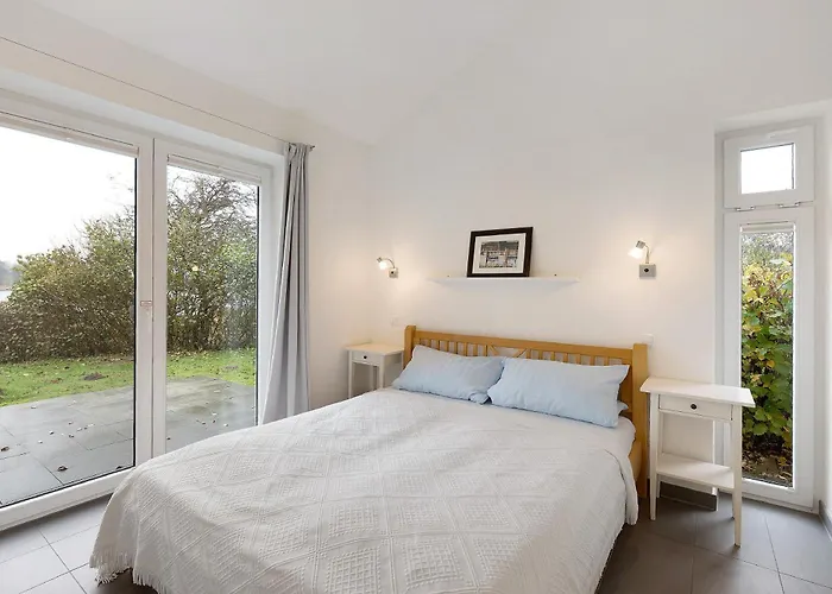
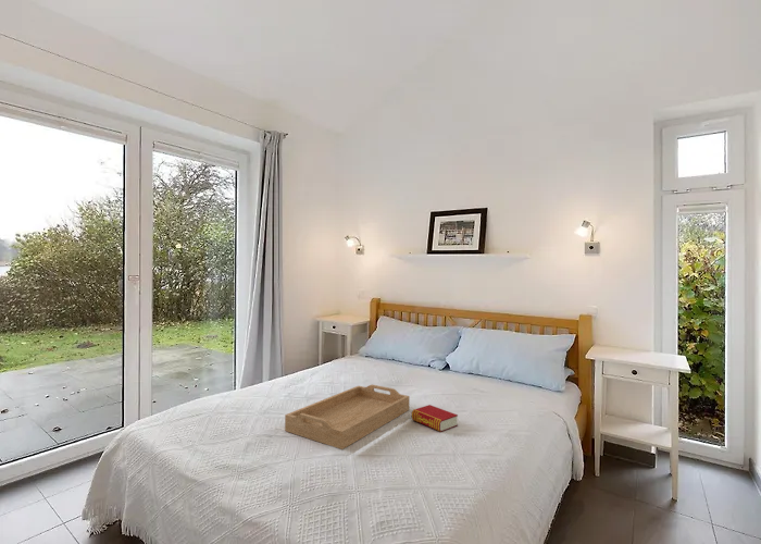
+ serving tray (351, 409)
+ book (434, 418)
